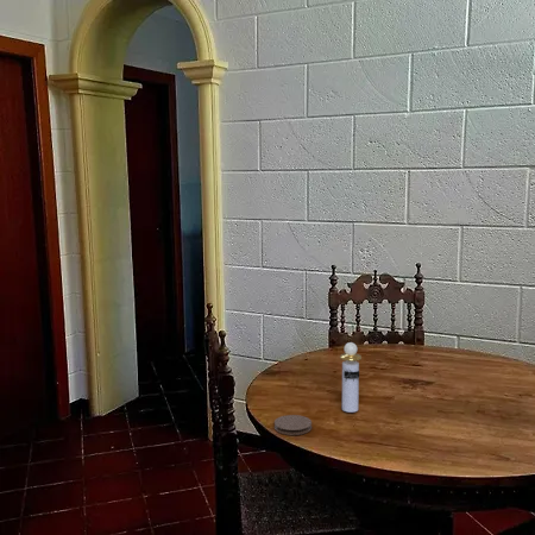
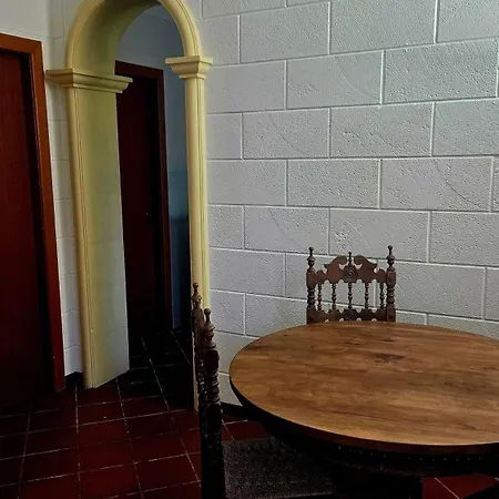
- coaster (292, 424)
- perfume bottle (350, 377)
